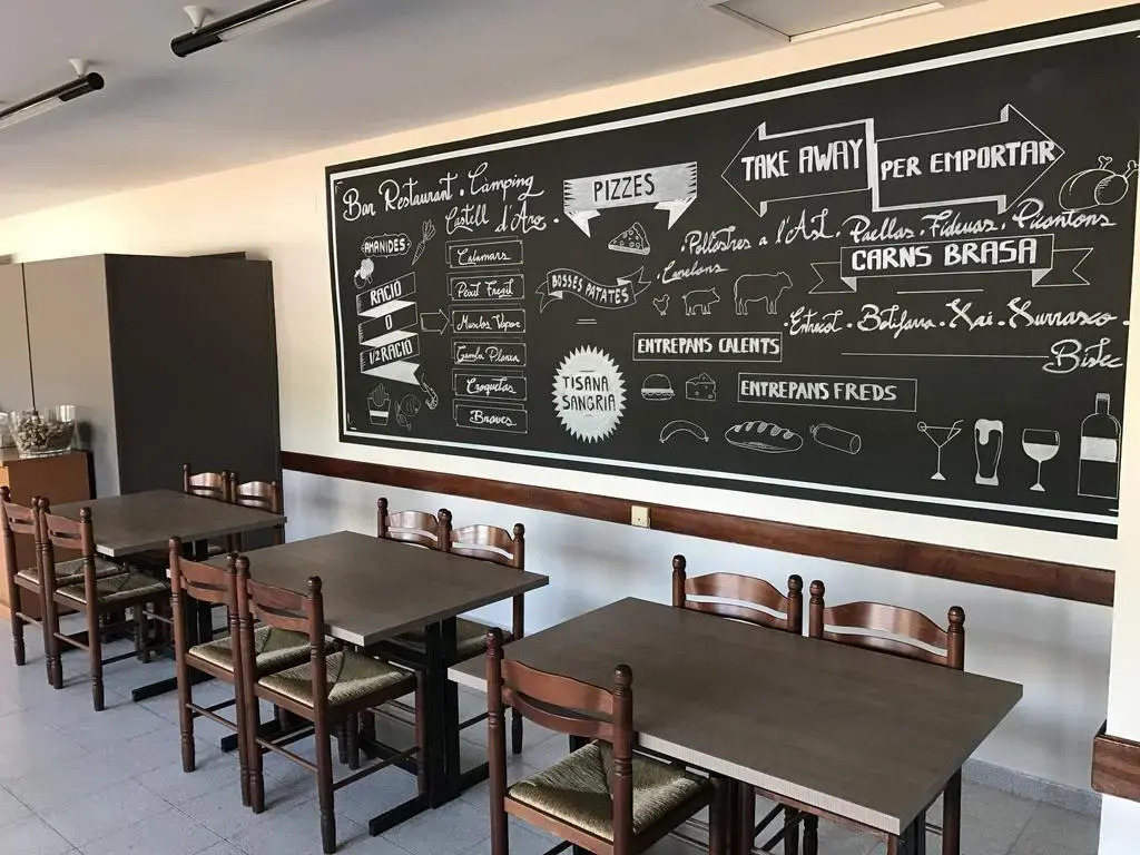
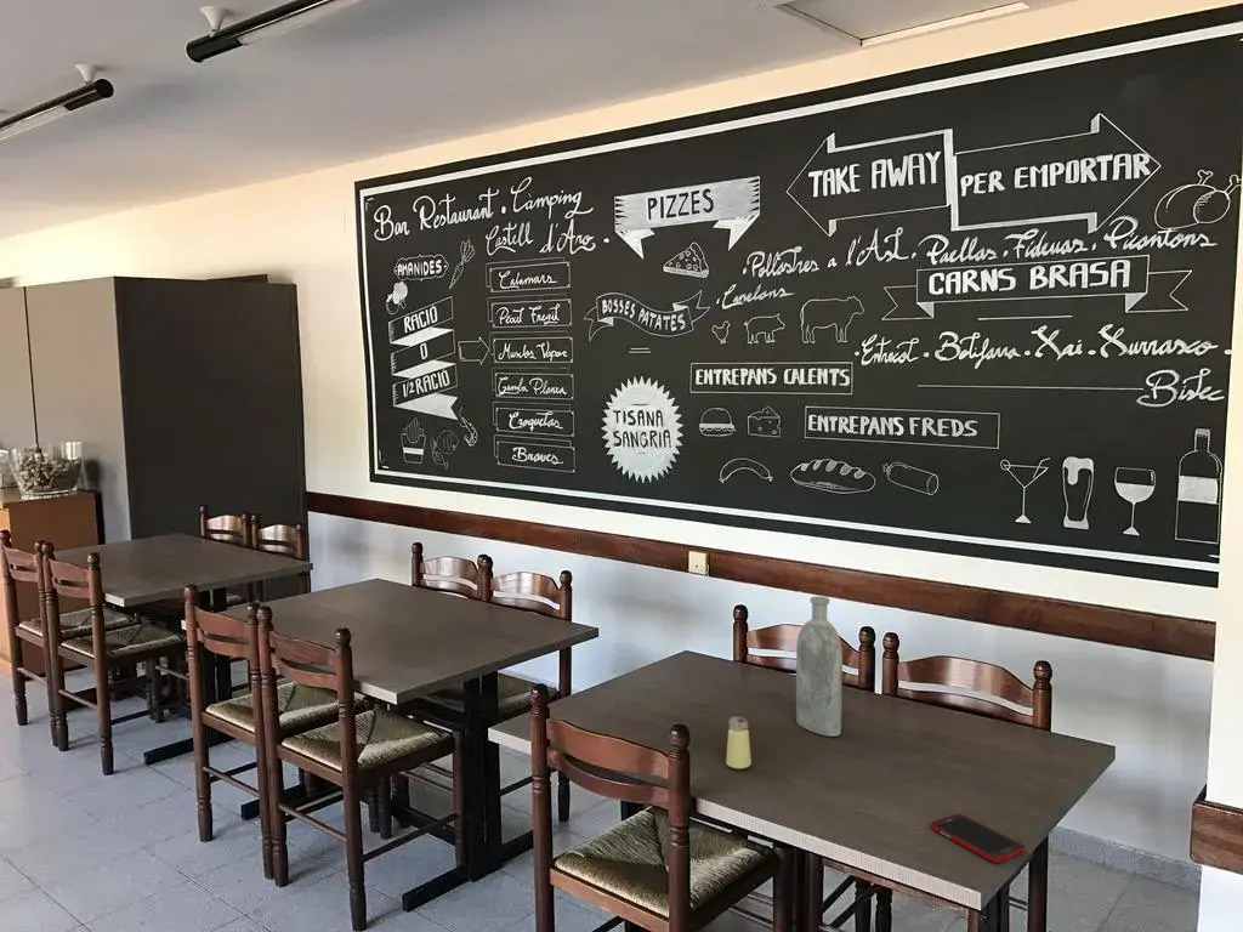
+ saltshaker (738, 741)
+ cell phone (976, 837)
+ bottle (818, 663)
